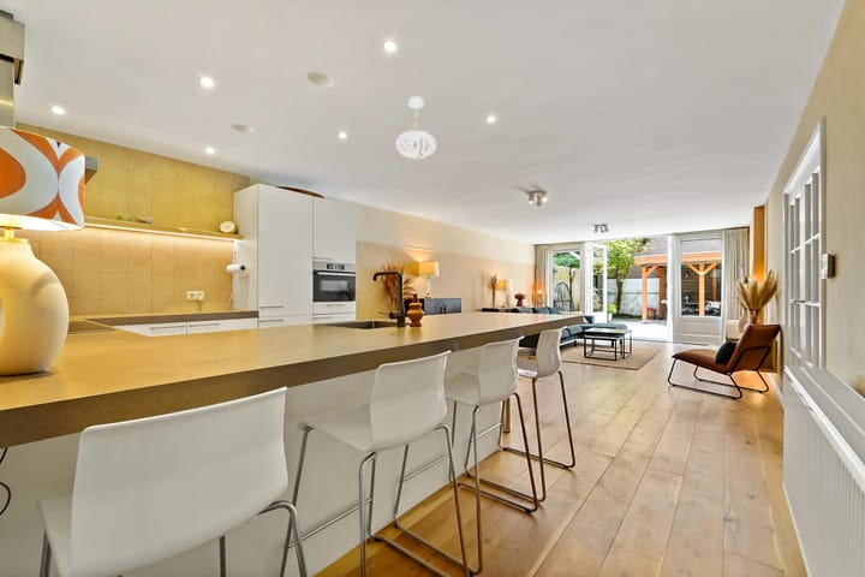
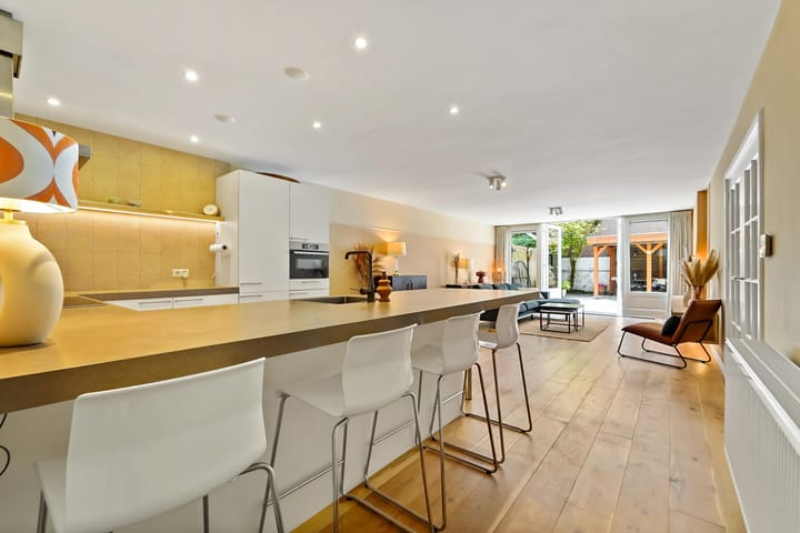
- pendant light (416, 129)
